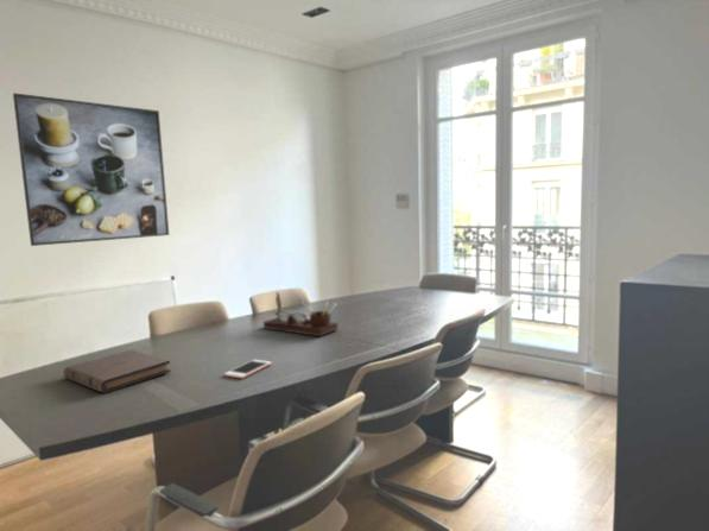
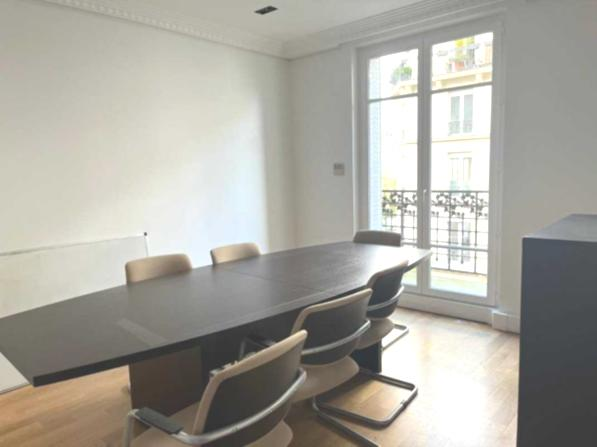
- cell phone (248, 368)
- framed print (100, 172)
- desk organizer (300, 314)
- book (116, 369)
